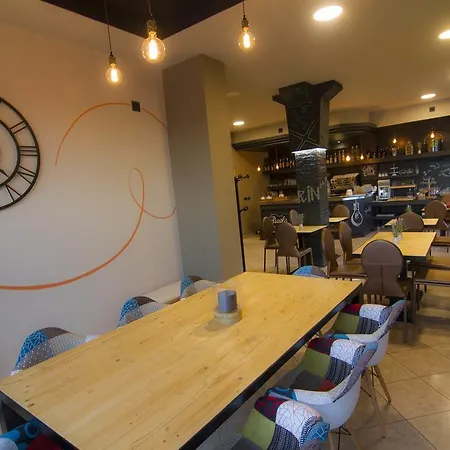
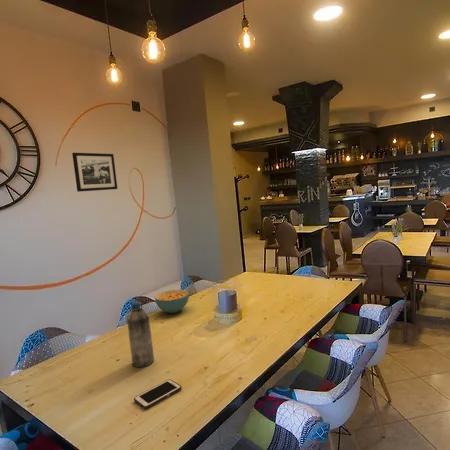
+ cereal bowl (172, 303)
+ cell phone (158, 393)
+ water bottle (139, 332)
+ picture frame (96, 171)
